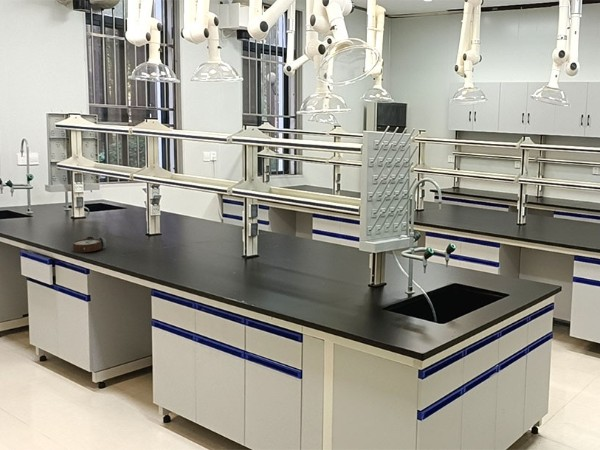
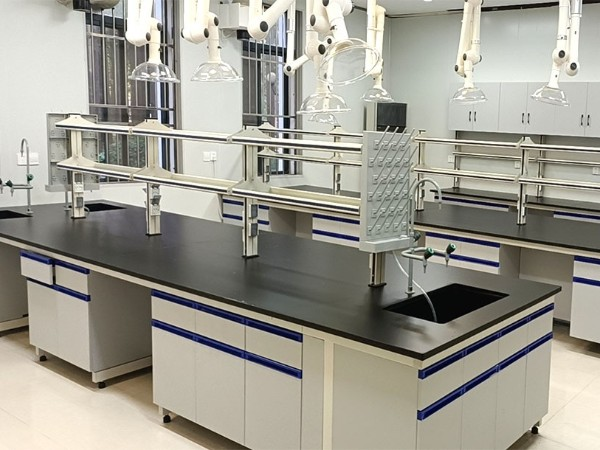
- alarm clock (90, 243)
